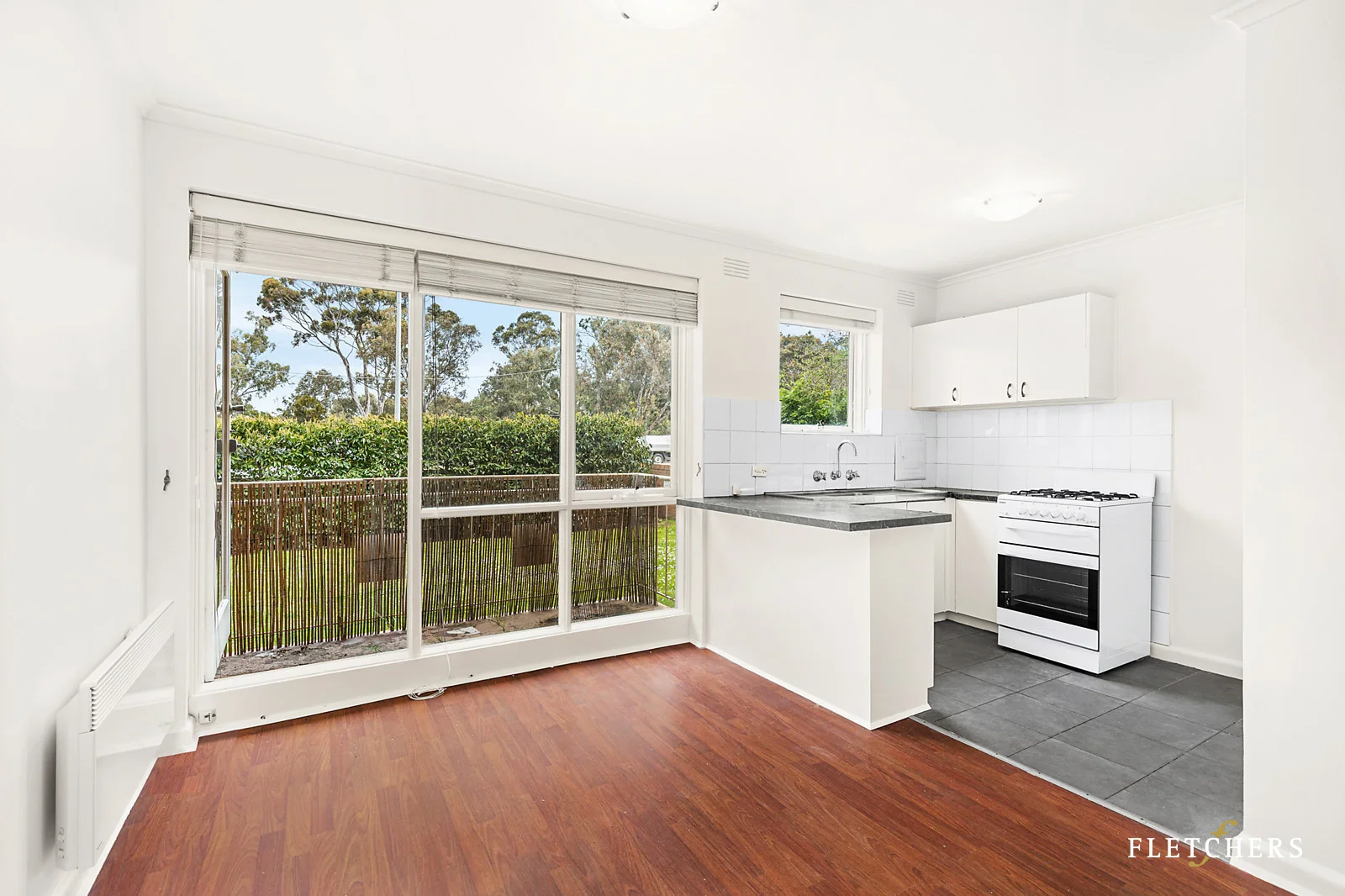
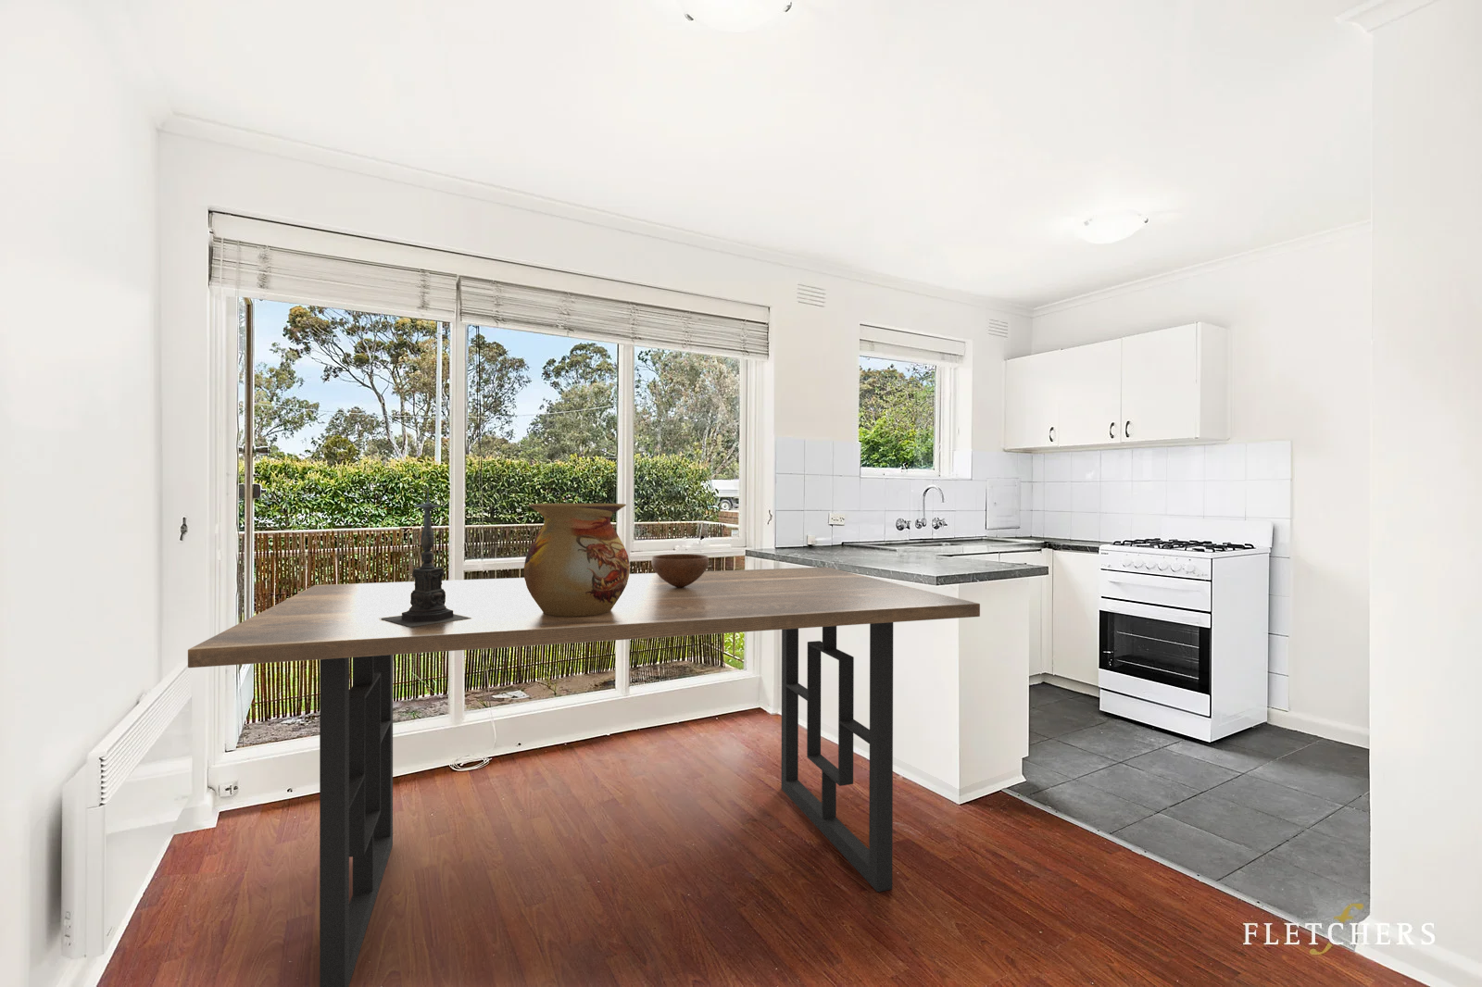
+ vase (577, 556)
+ bowl (680, 571)
+ candle holder (425, 551)
+ dining table (615, 640)
